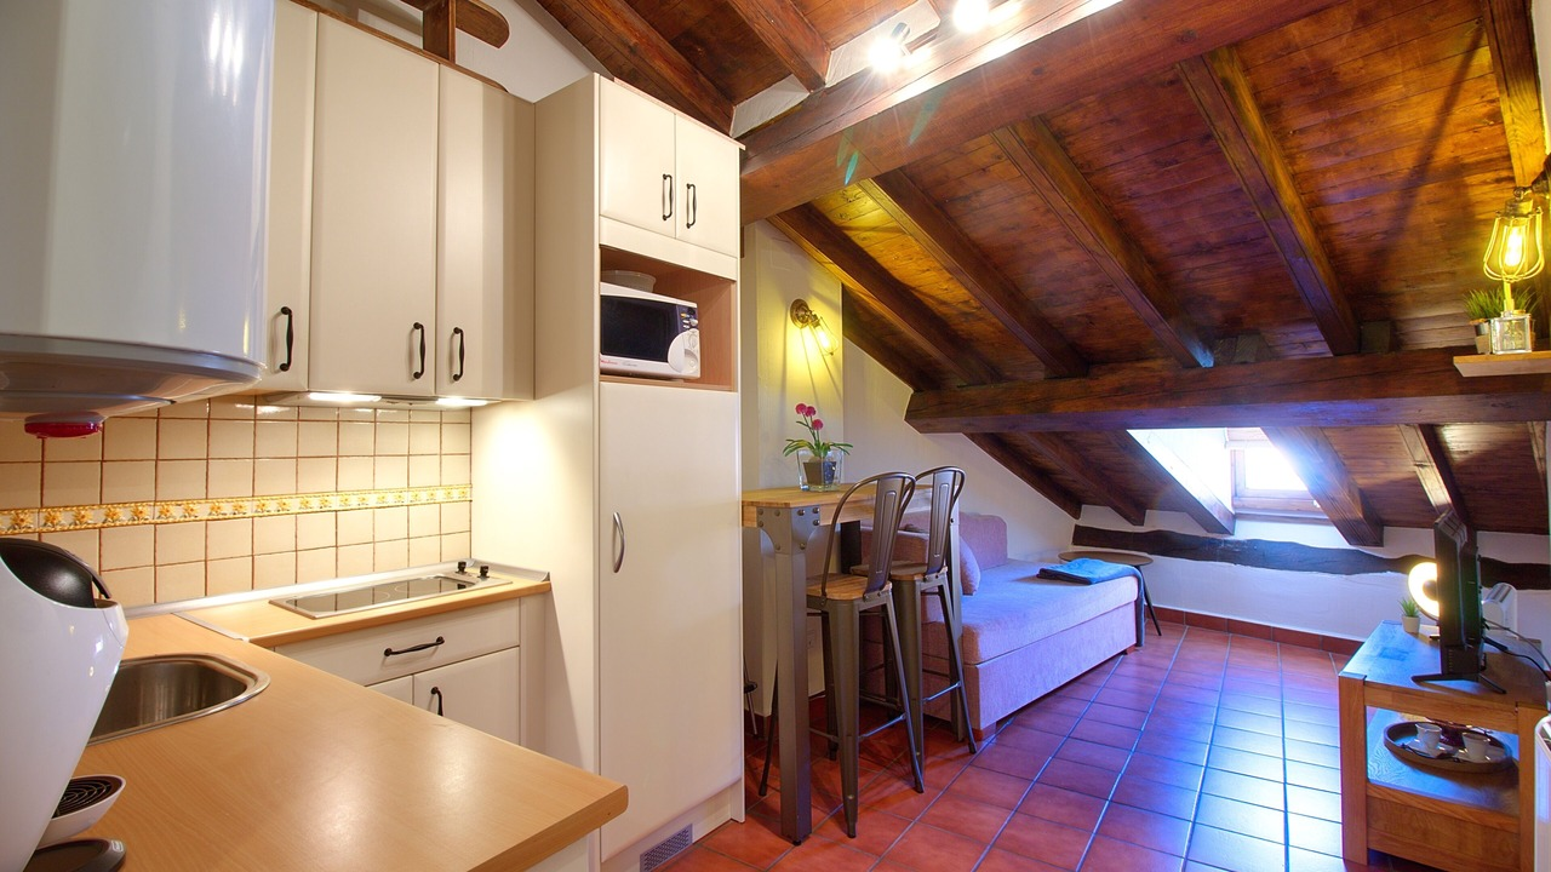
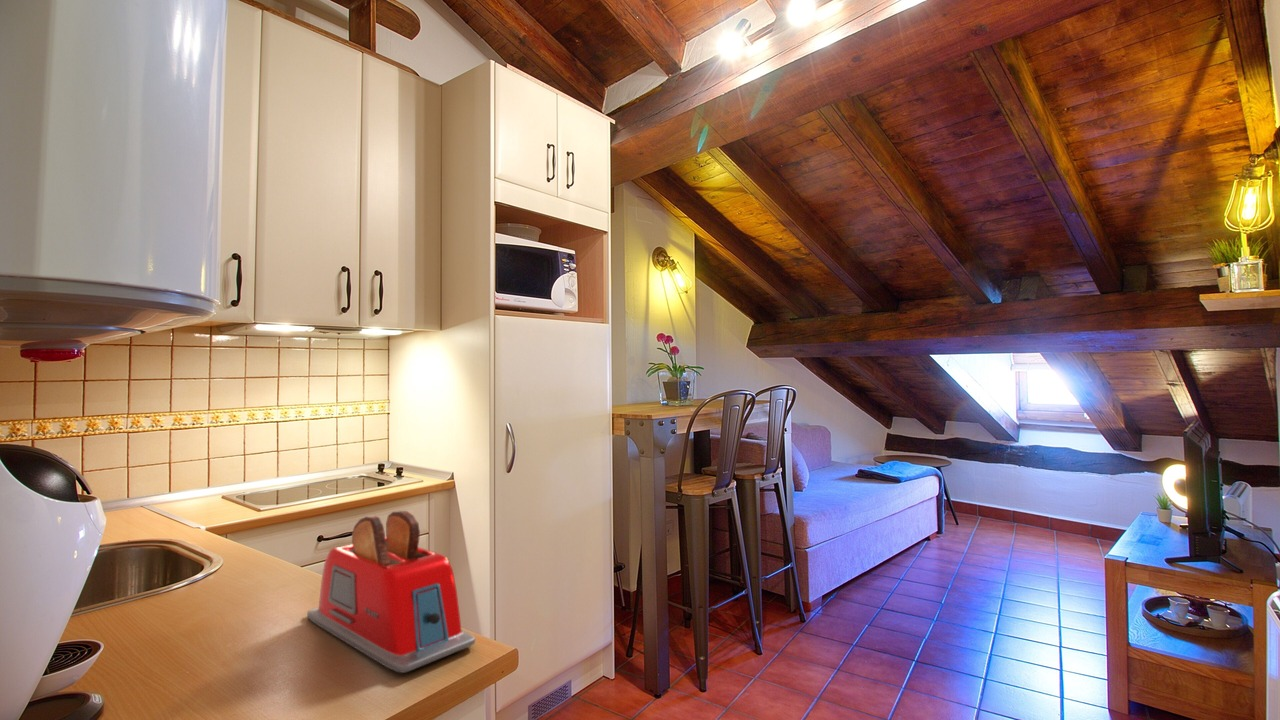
+ toaster (387, 571)
